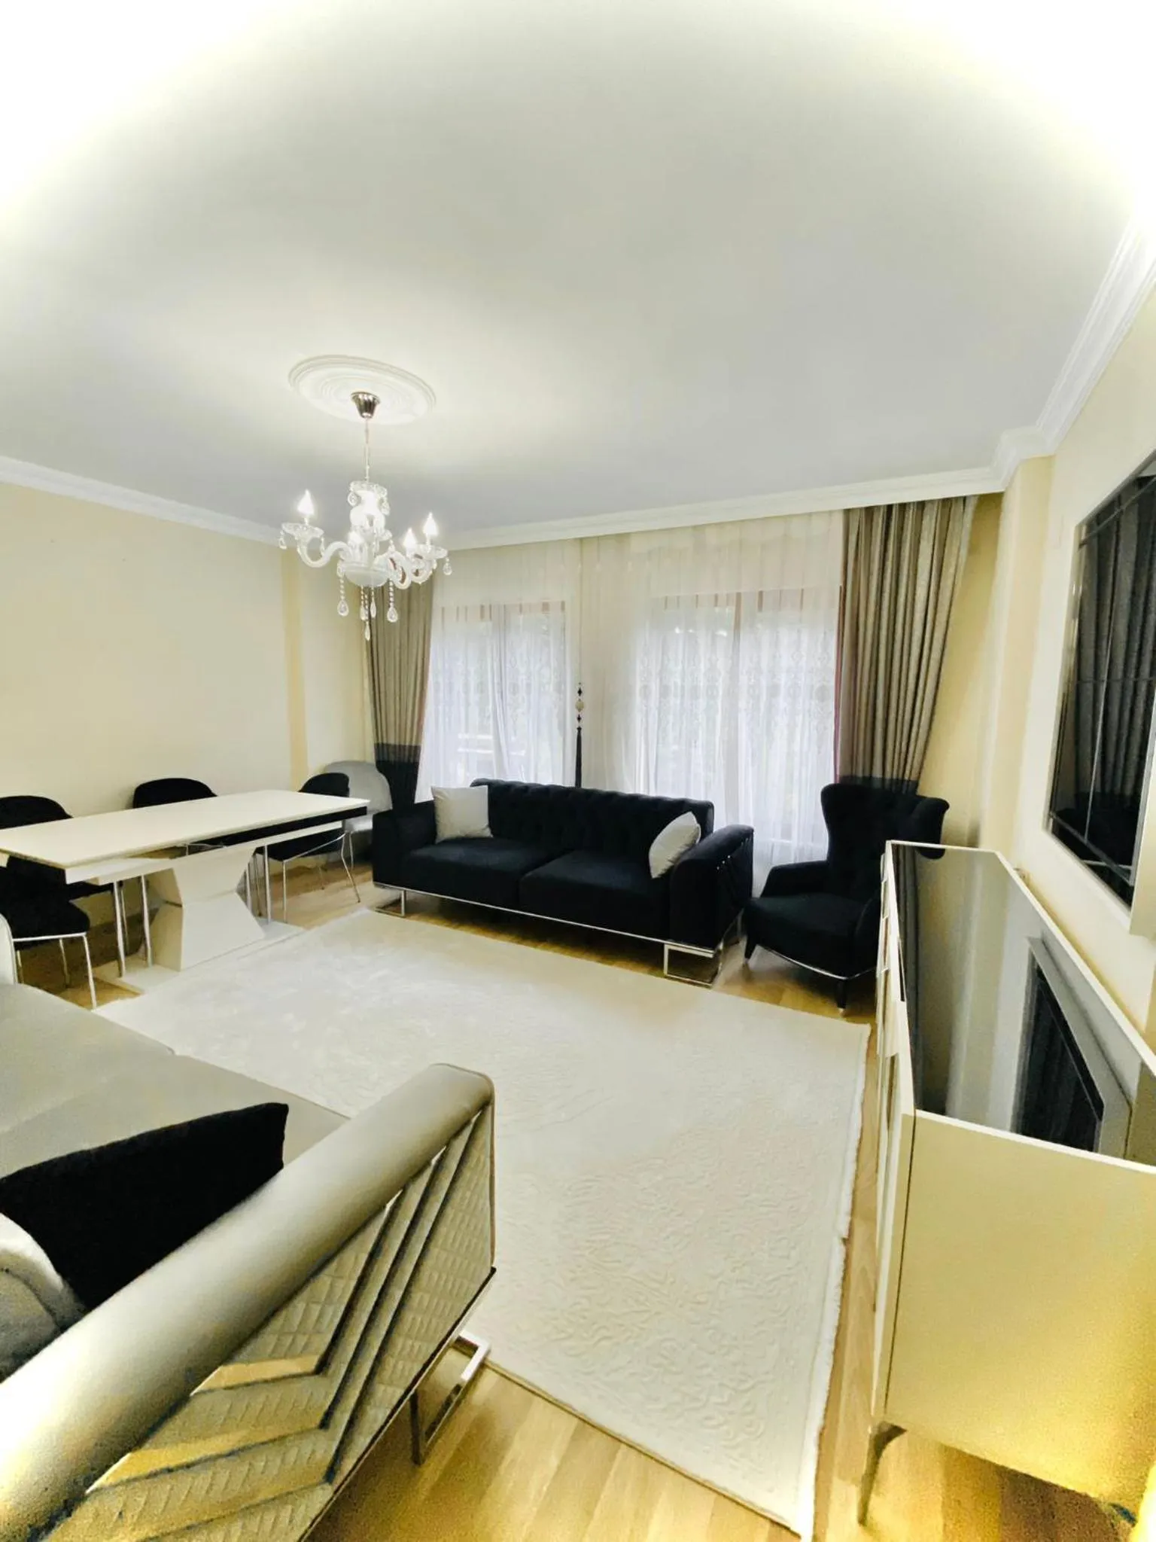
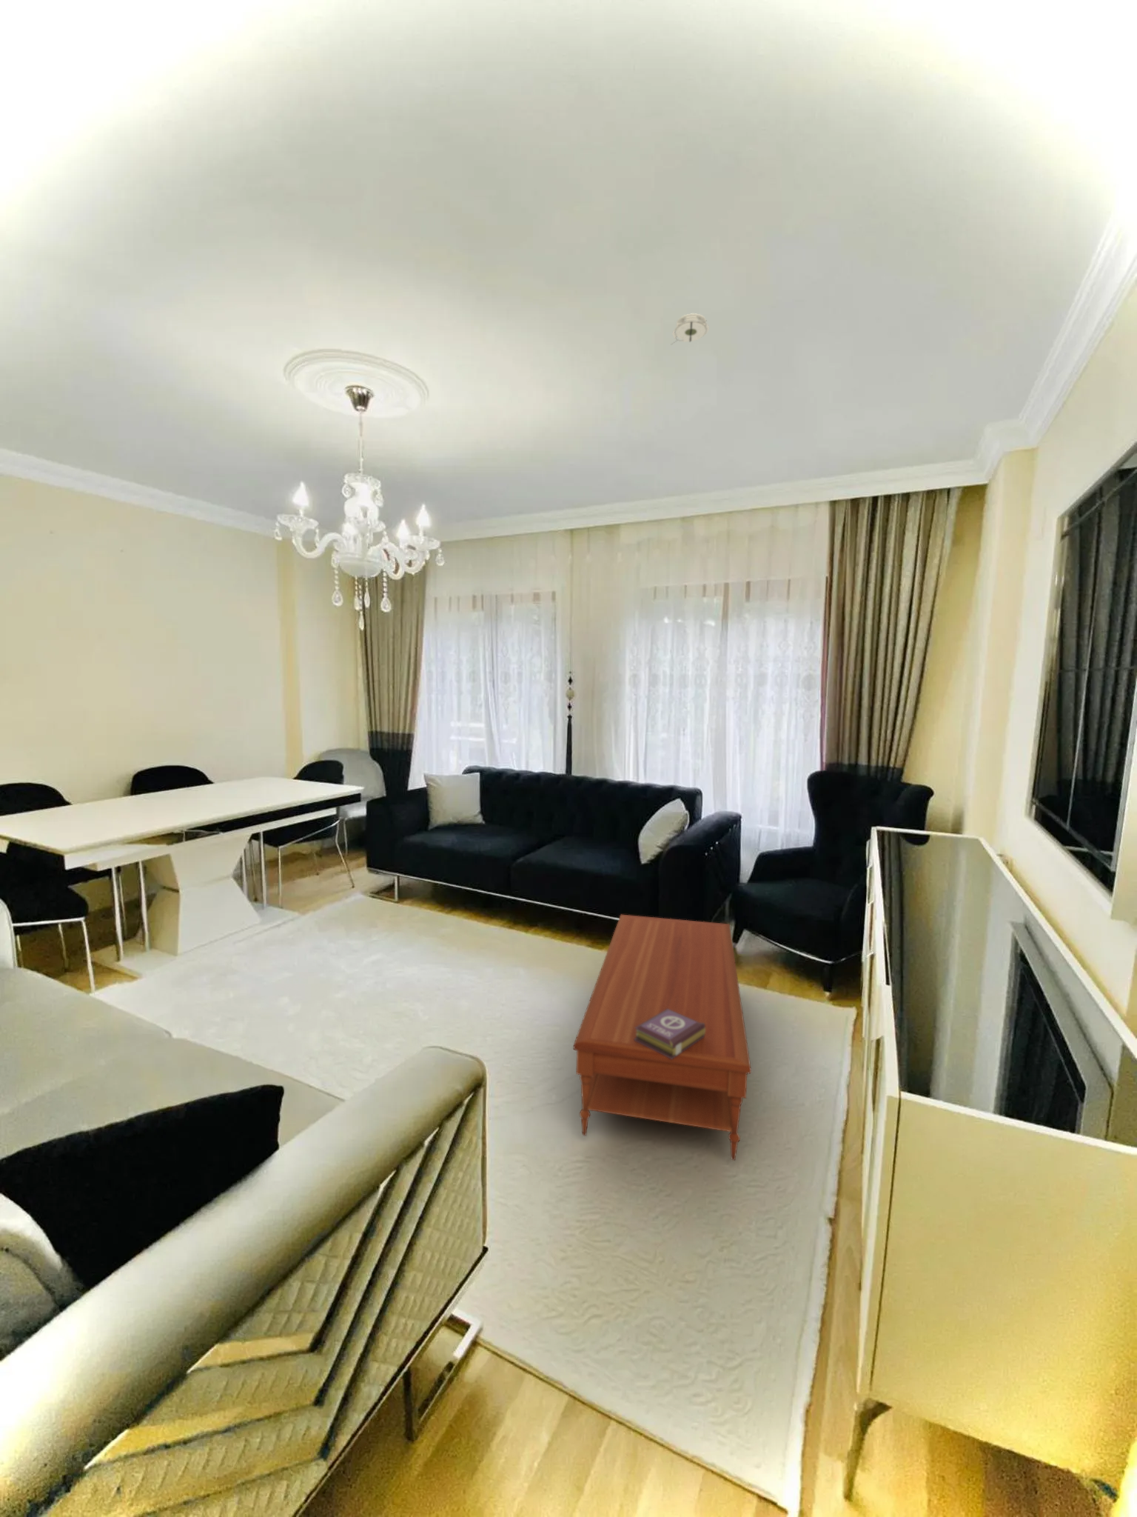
+ coffee table (666, 1008)
+ smoke detector (689, 328)
+ book (670, 1031)
